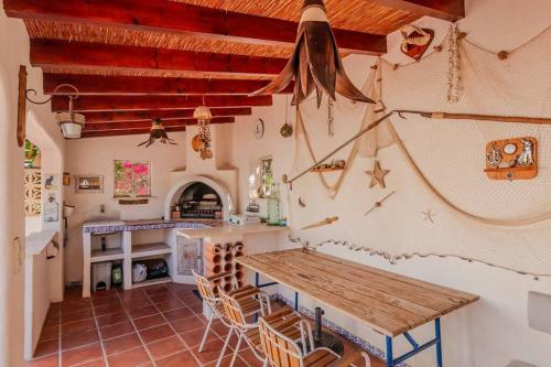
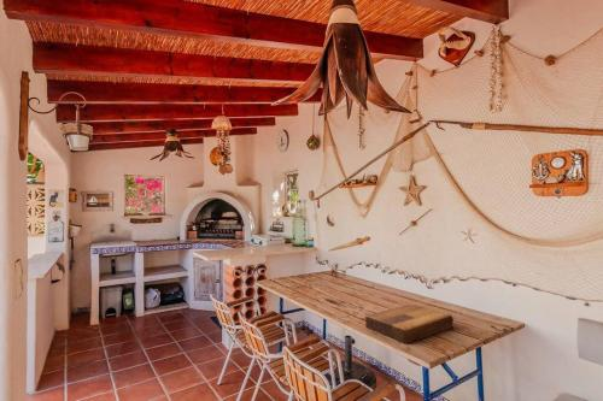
+ cutting board (409, 320)
